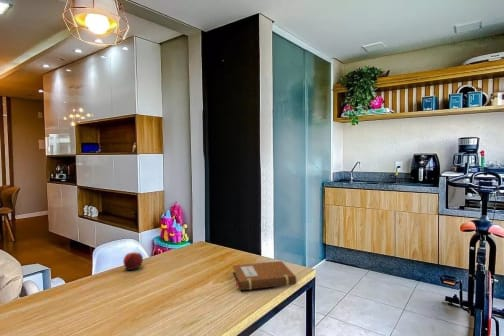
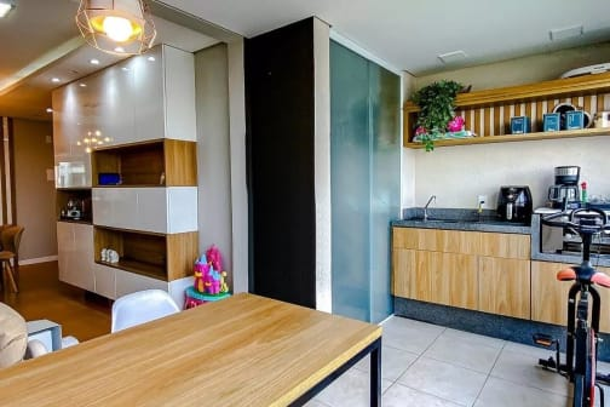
- apple (133, 259)
- notebook (261, 274)
